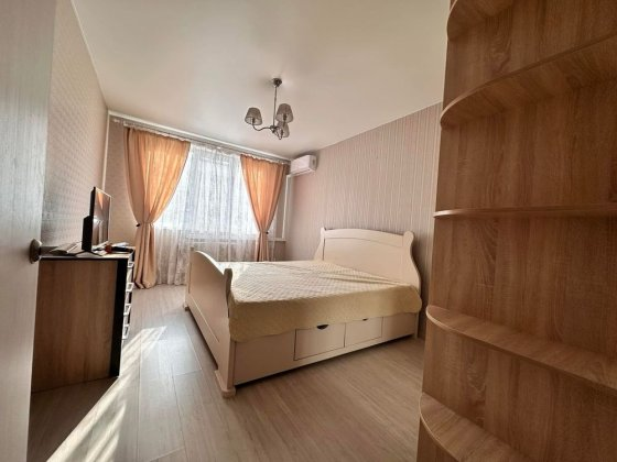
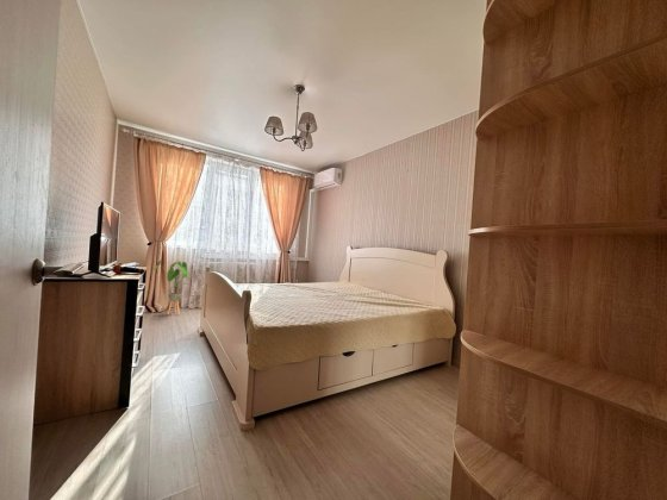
+ house plant (175, 287)
